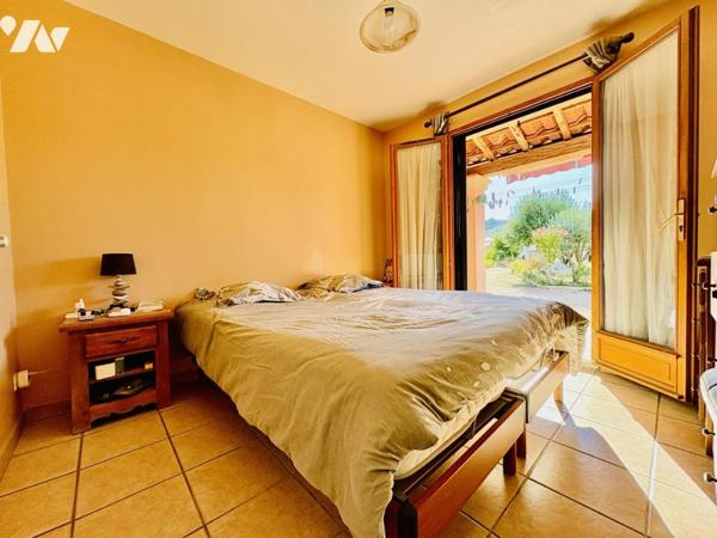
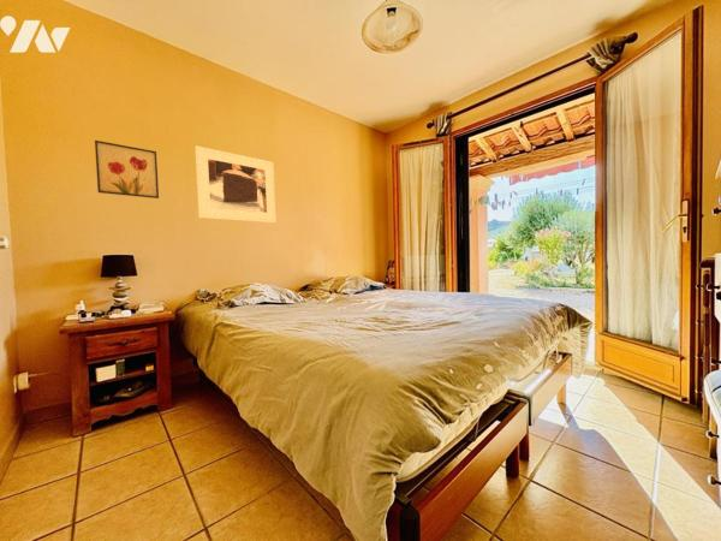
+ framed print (238, 188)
+ wall art (127, 171)
